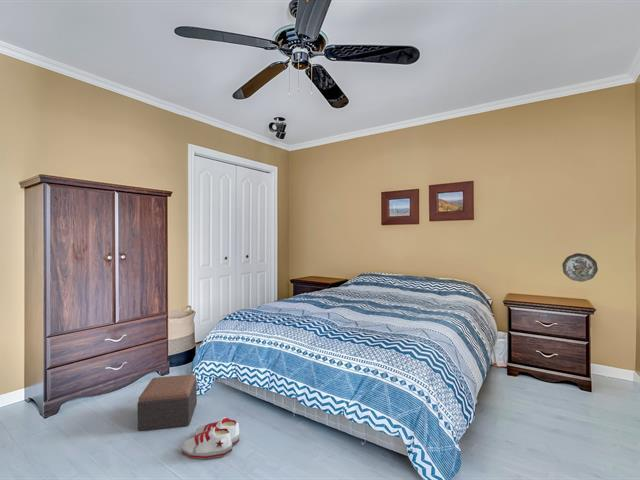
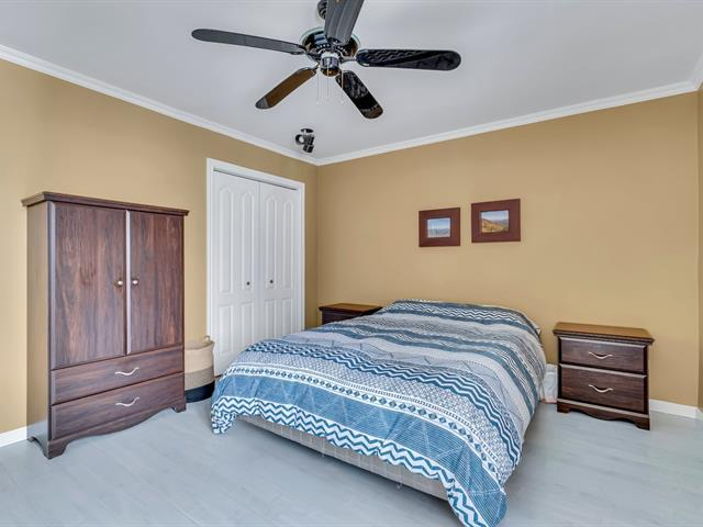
- shoe (212, 433)
- footstool (169, 399)
- decorative plate (579, 267)
